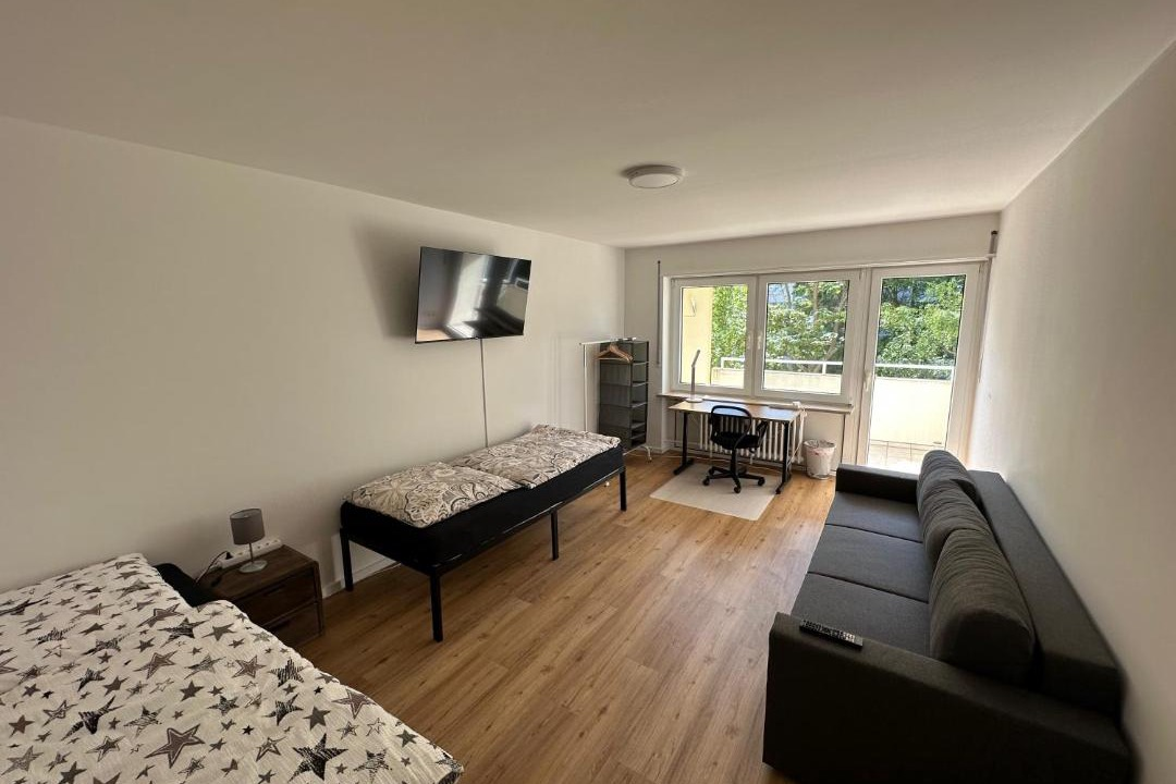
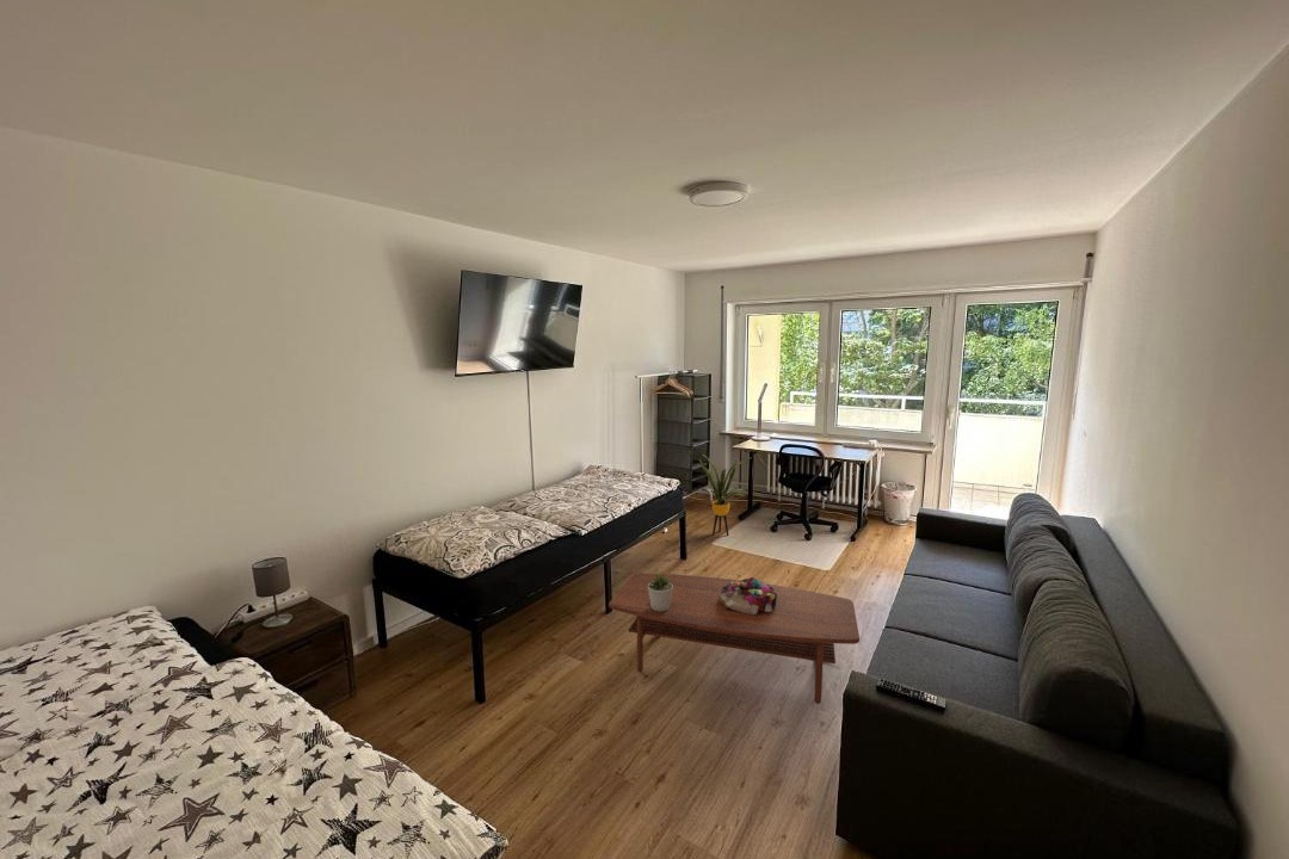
+ potted plant (659, 588)
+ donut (748, 592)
+ house plant (722, 495)
+ coffee table (730, 634)
